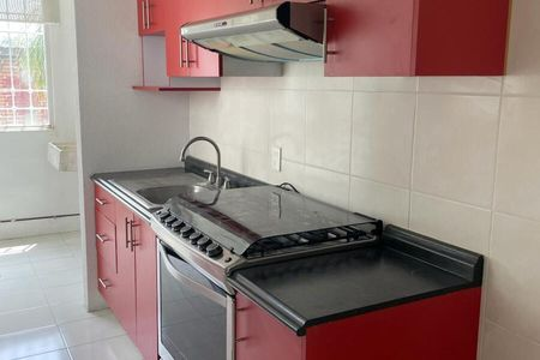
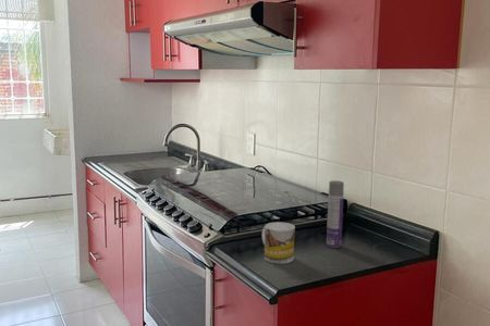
+ aerosol can (334, 213)
+ mug (275, 240)
